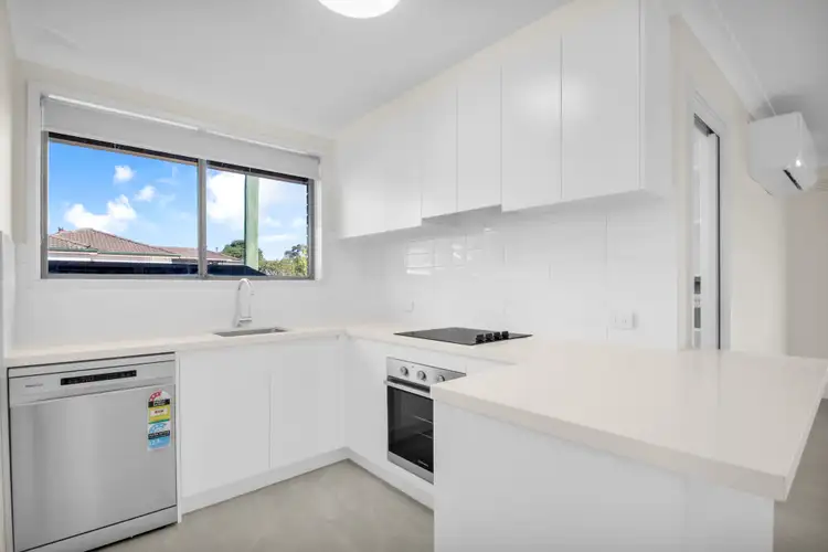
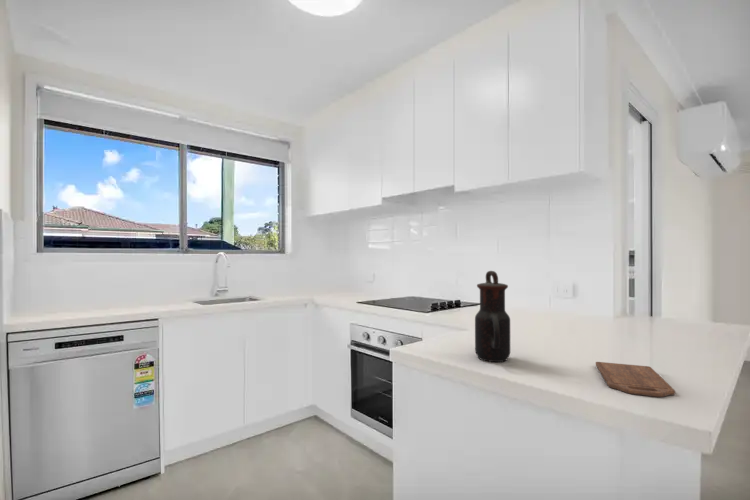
+ cutting board (632, 378)
+ teapot (492, 314)
